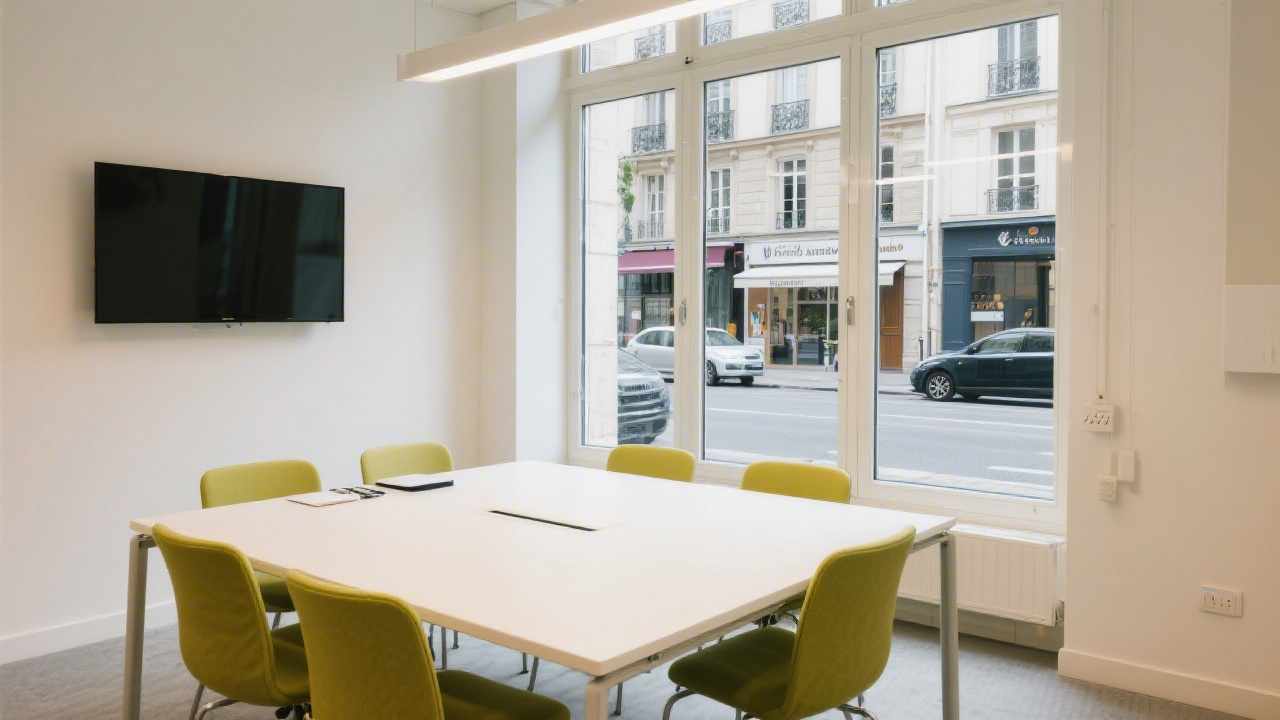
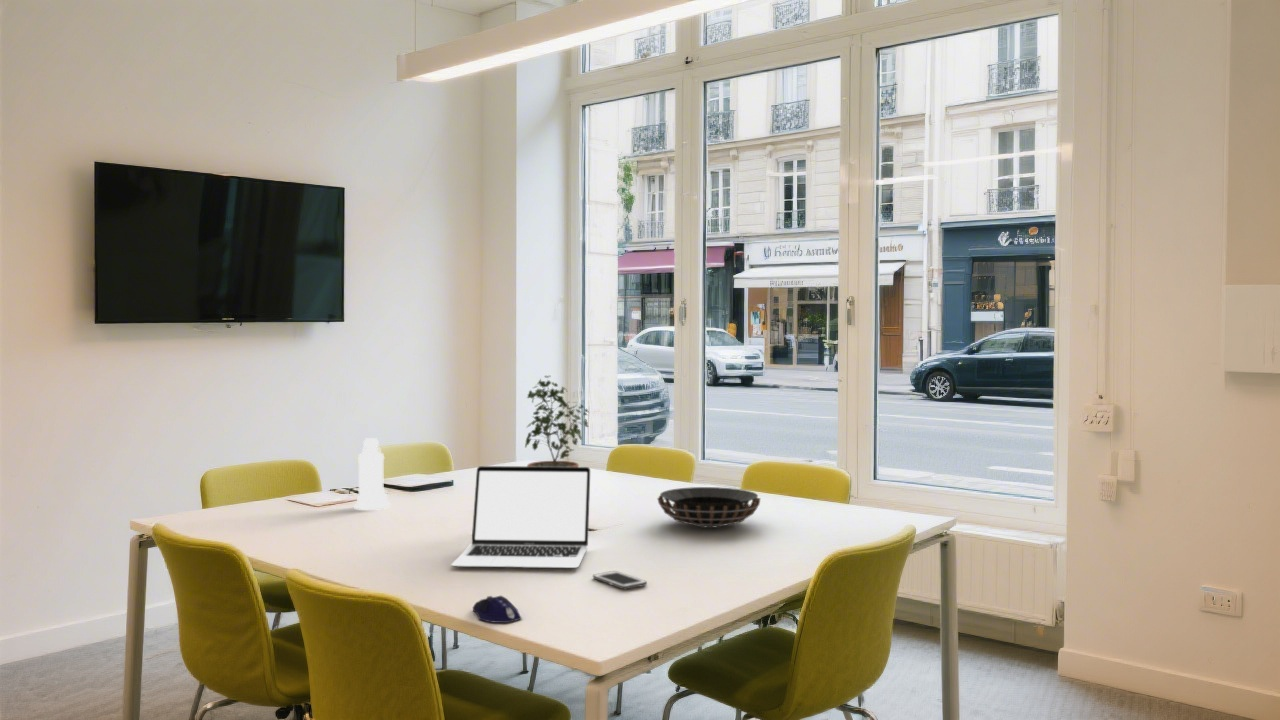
+ cell phone (619, 580)
+ water bottle (372, 472)
+ laptop (524, 514)
+ decorative bowl (708, 509)
+ potted plant (556, 449)
+ computer mouse (493, 605)
